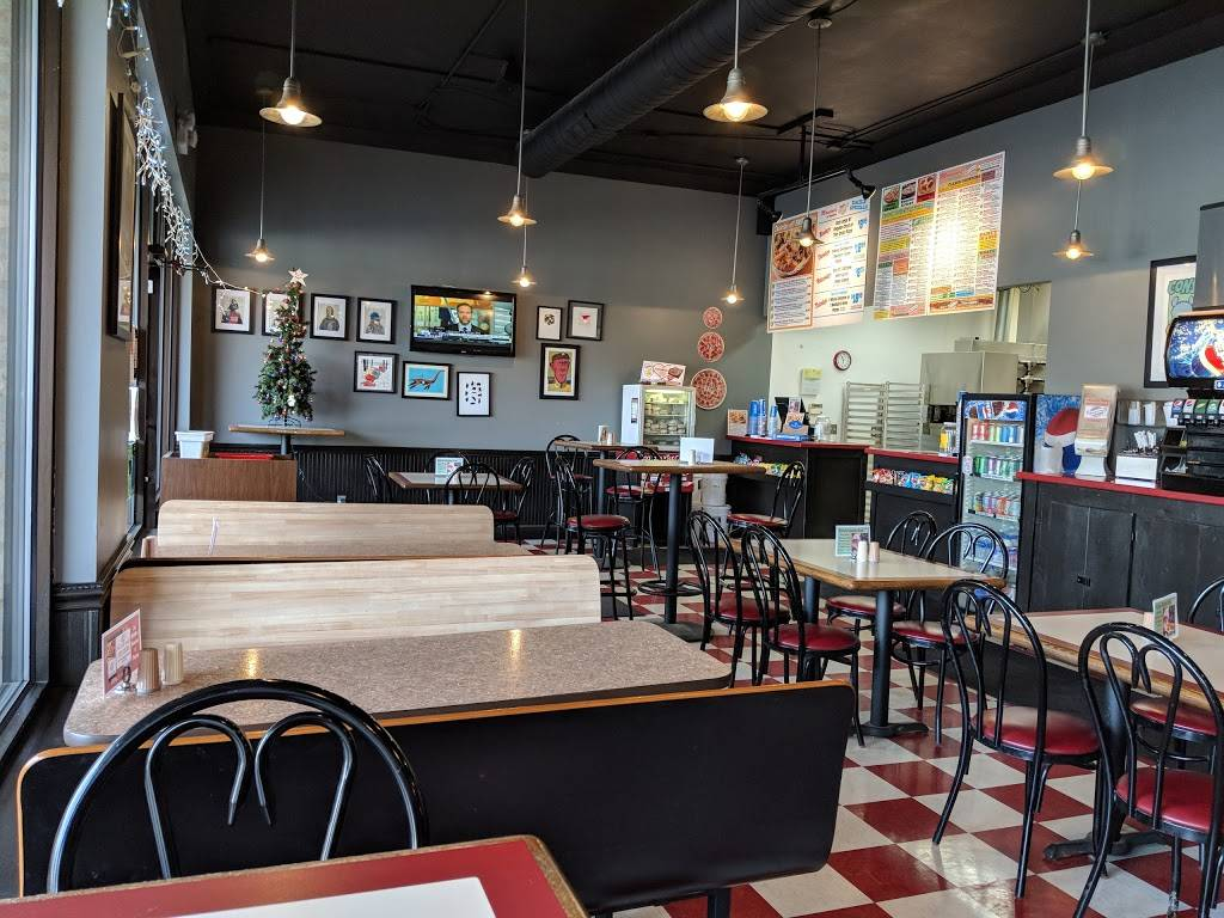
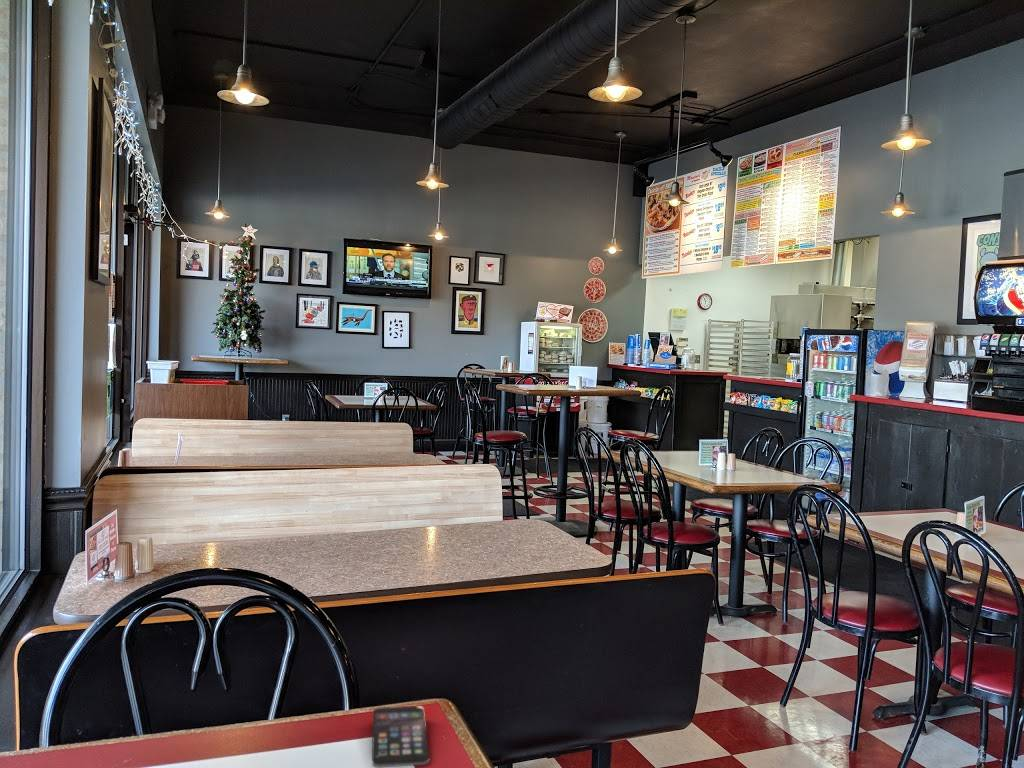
+ smartphone (399, 735)
